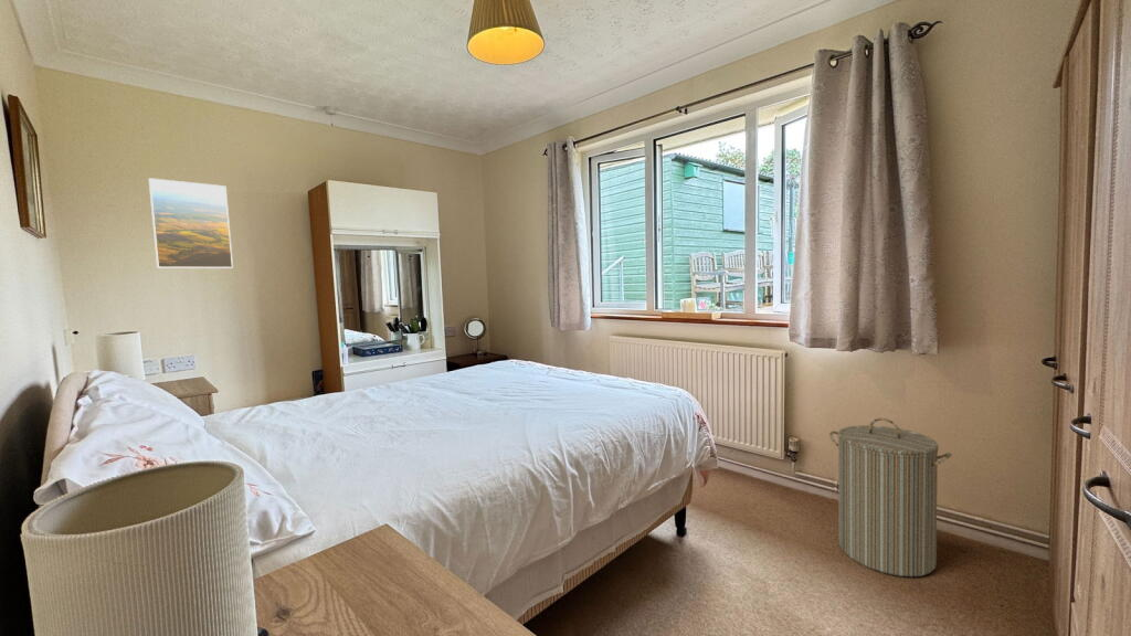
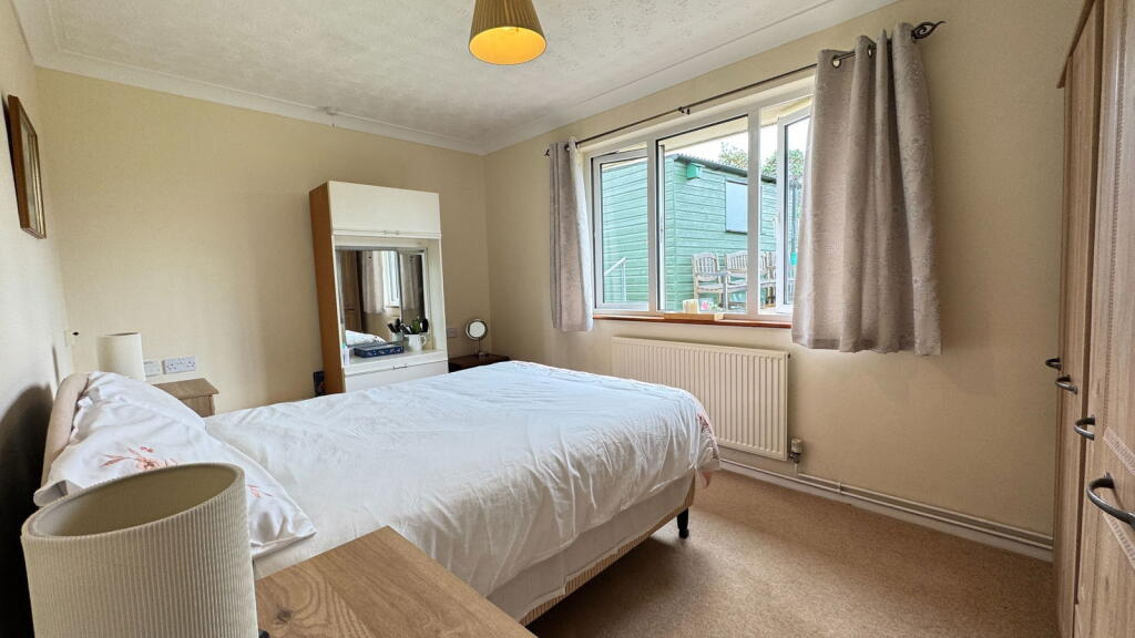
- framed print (192, 225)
- laundry hamper (885, 486)
